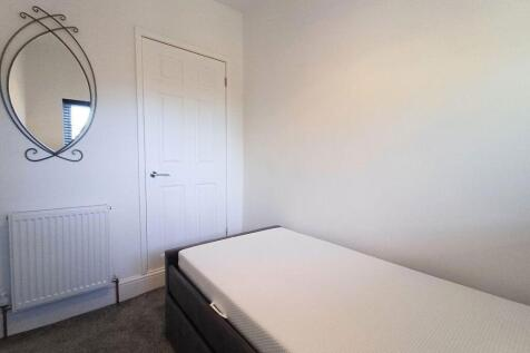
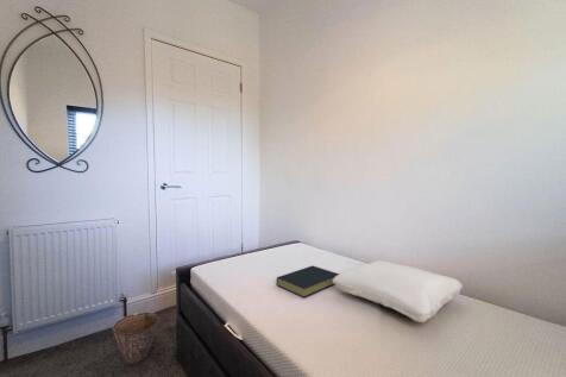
+ hardback book (308, 279)
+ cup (137, 339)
+ pillow (395, 284)
